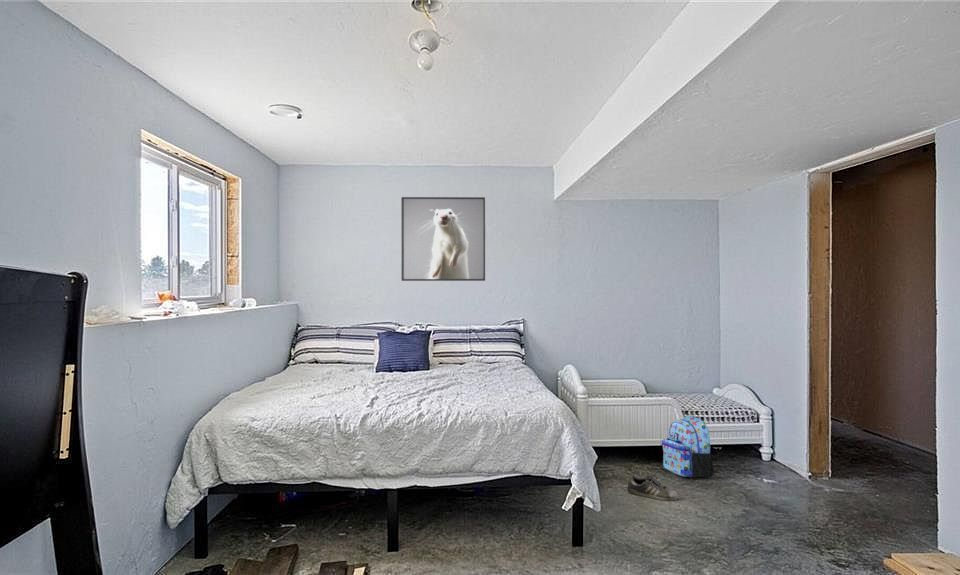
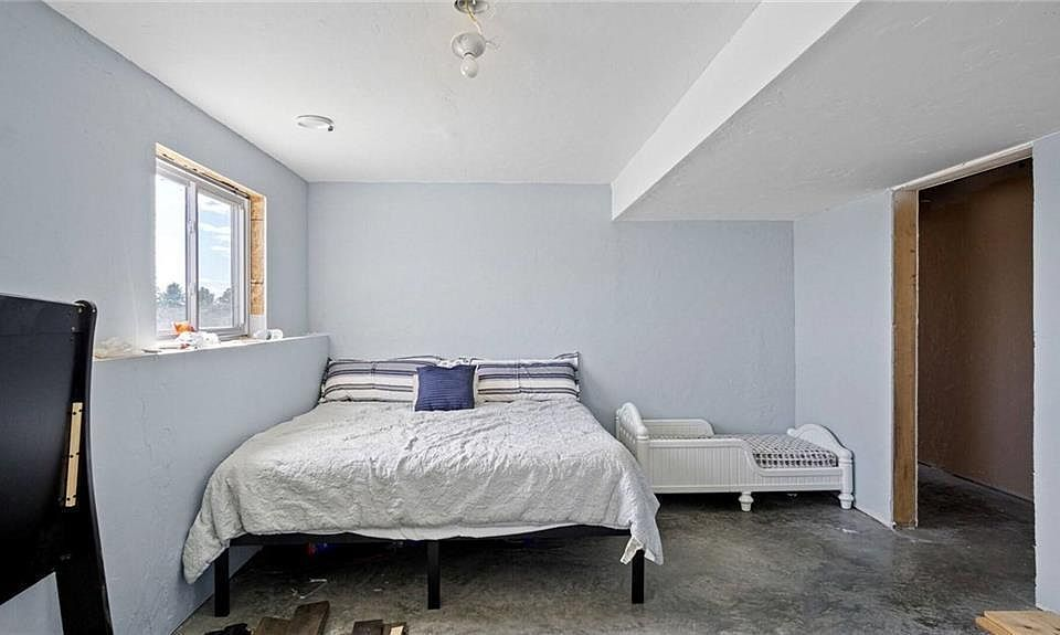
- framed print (443, 239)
- shoe (652, 485)
- backpack (686, 444)
